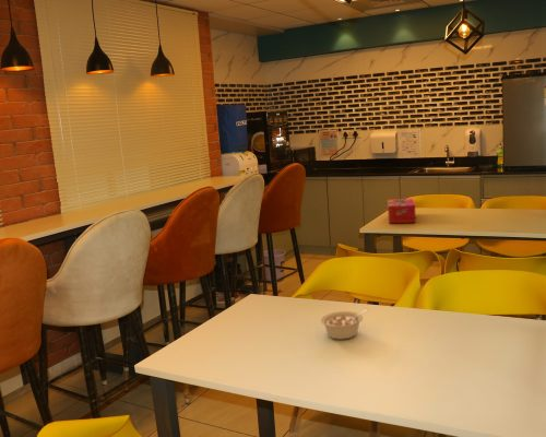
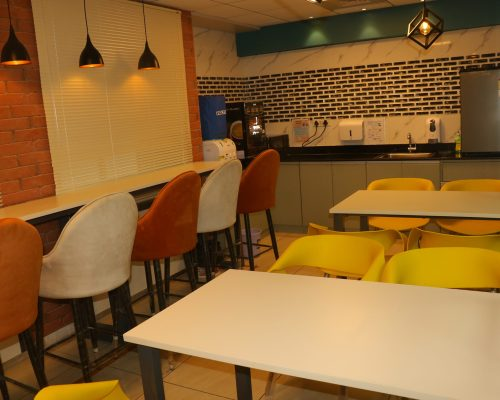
- legume (343, 323)
- tissue box (401, 210)
